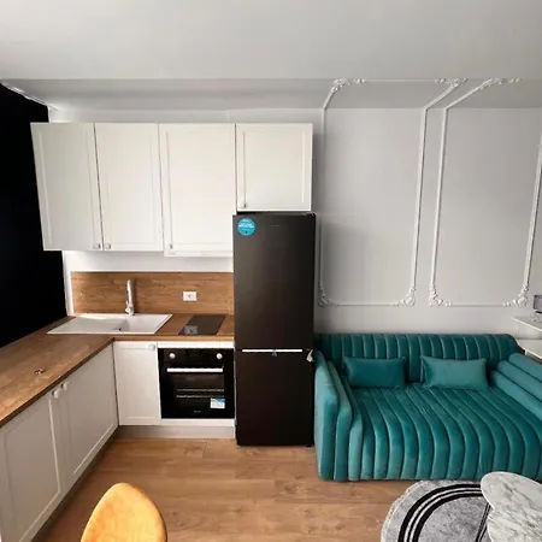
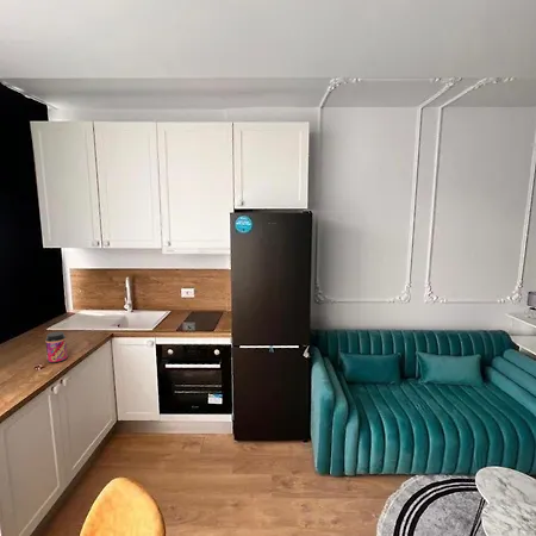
+ jar (56, 347)
